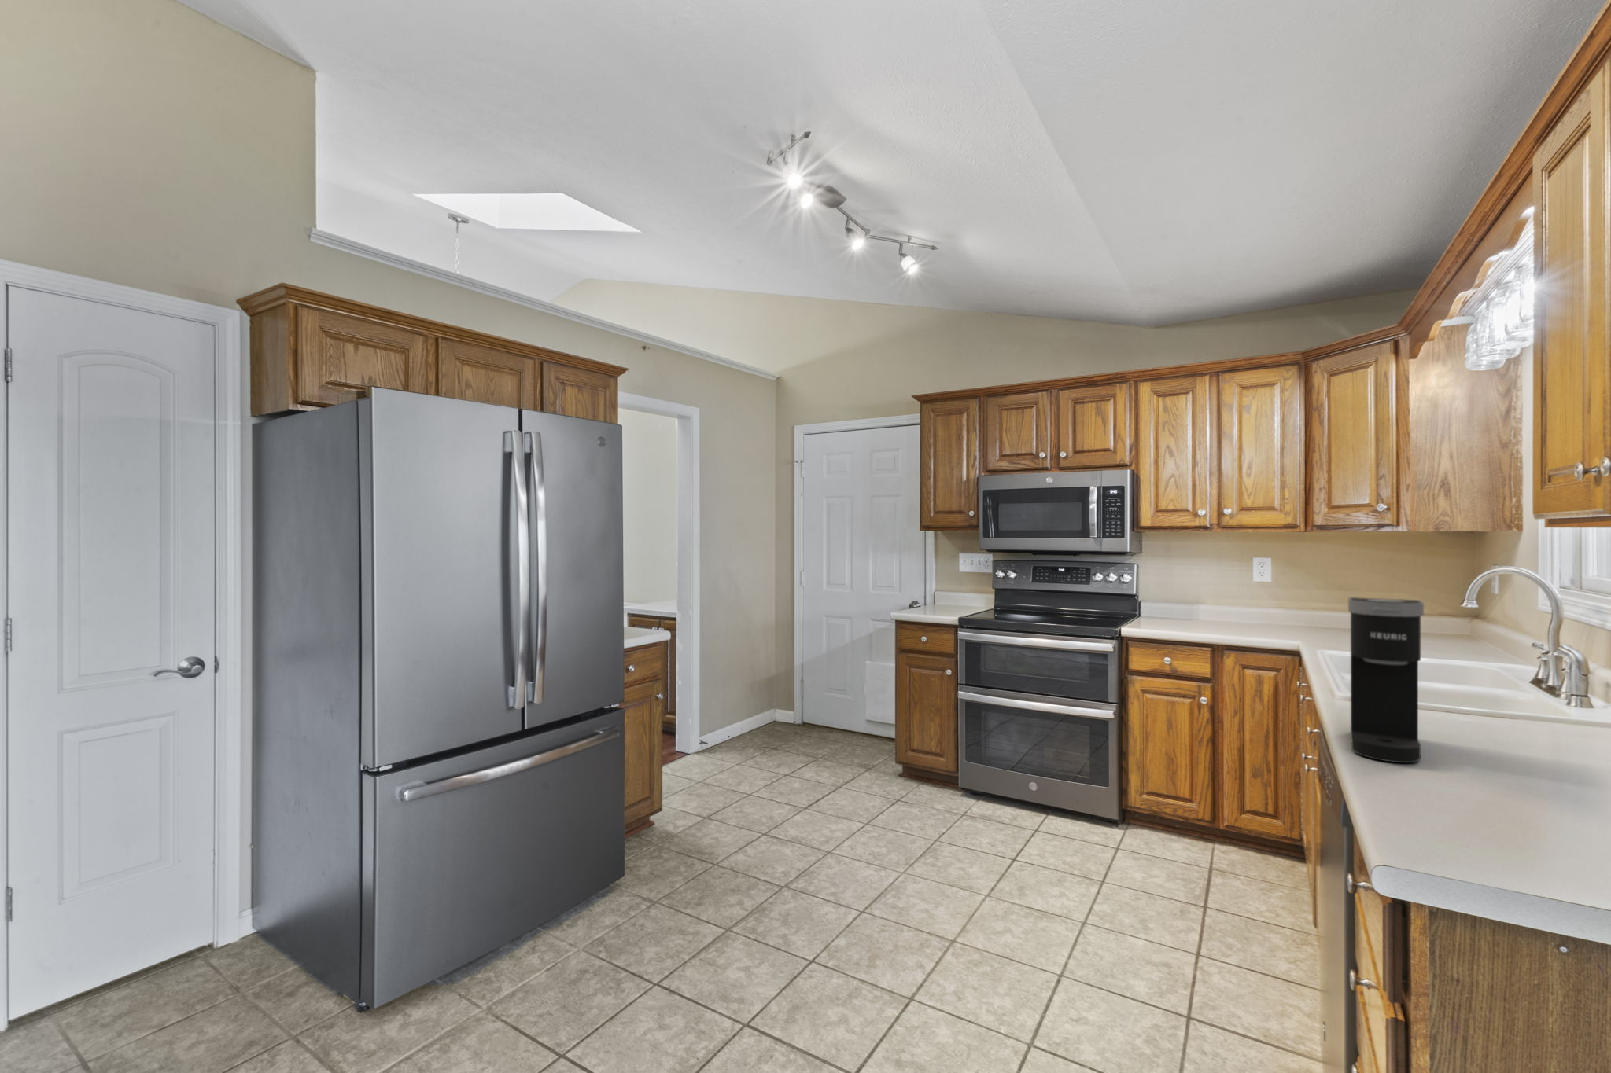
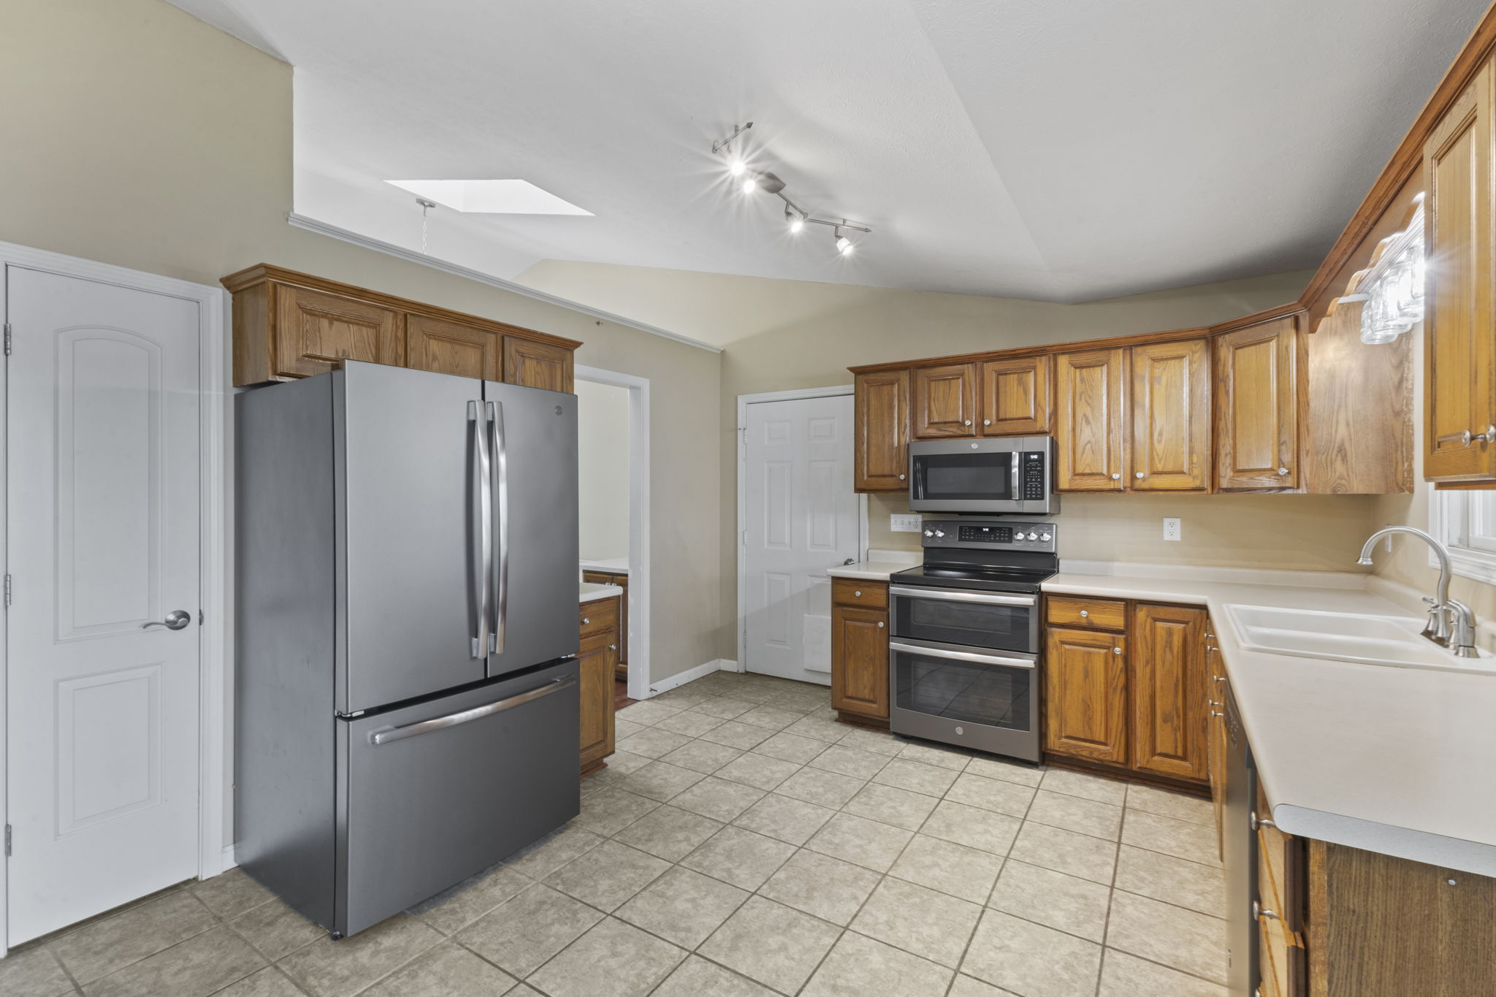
- coffee maker (1383, 672)
